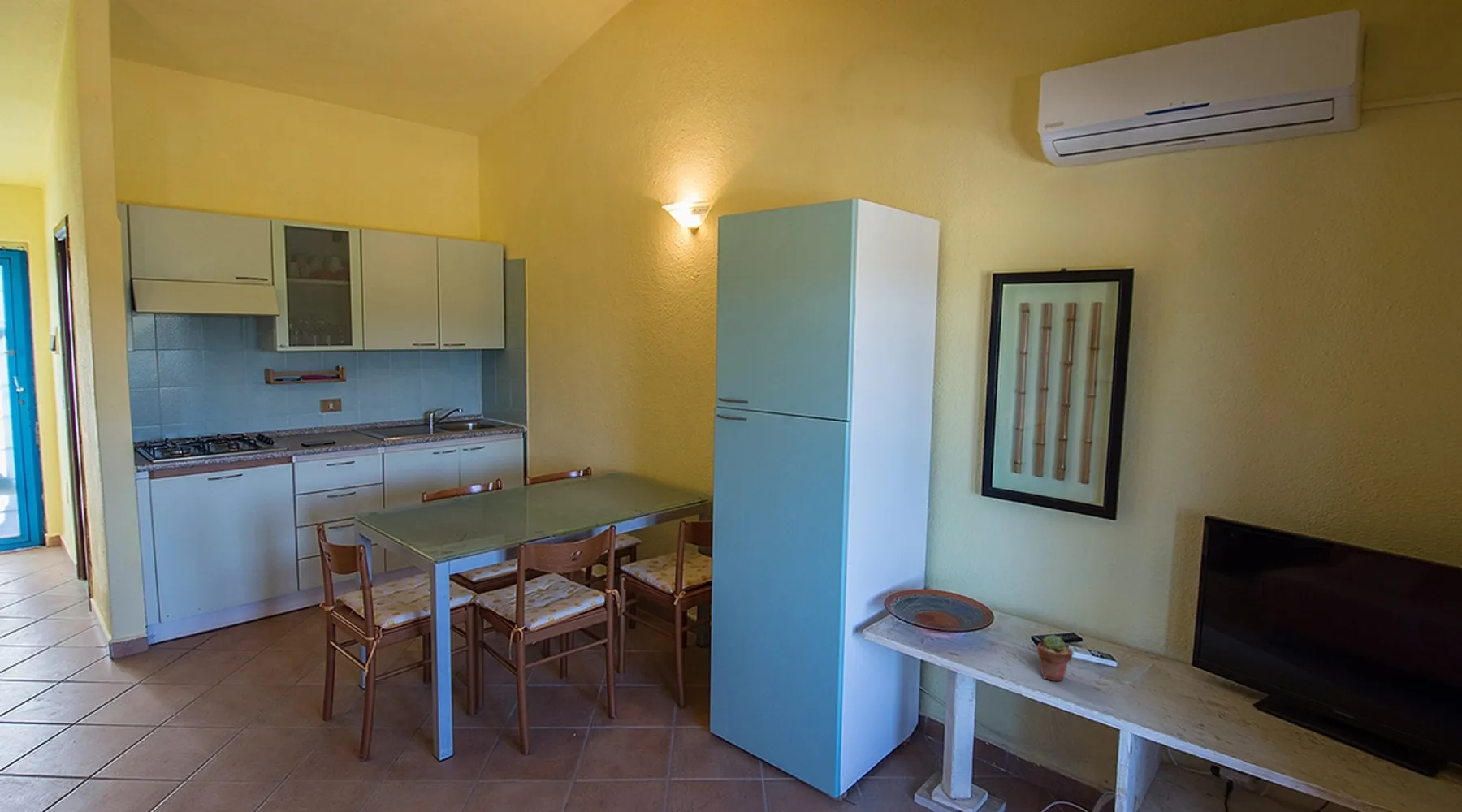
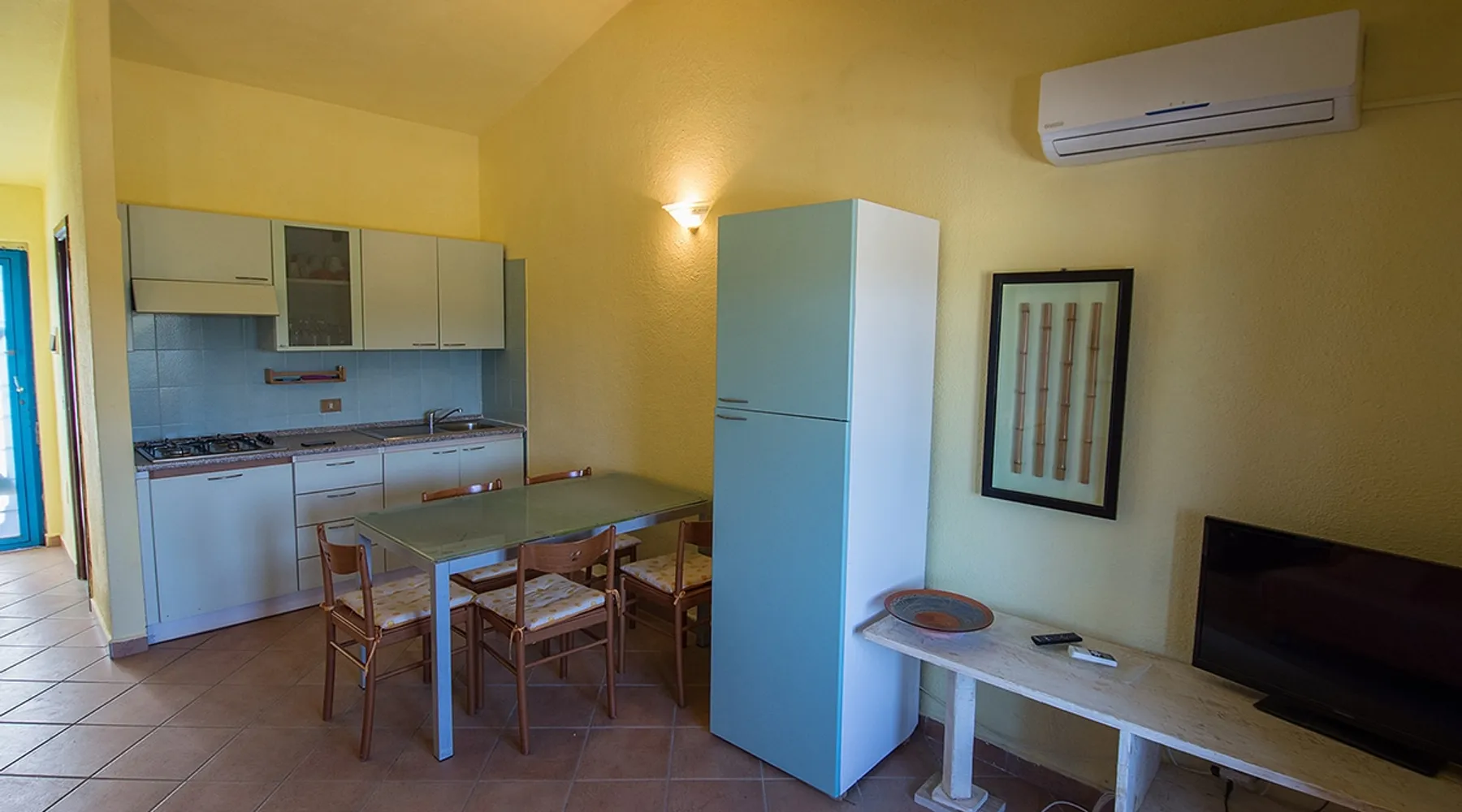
- potted succulent (1053, 656)
